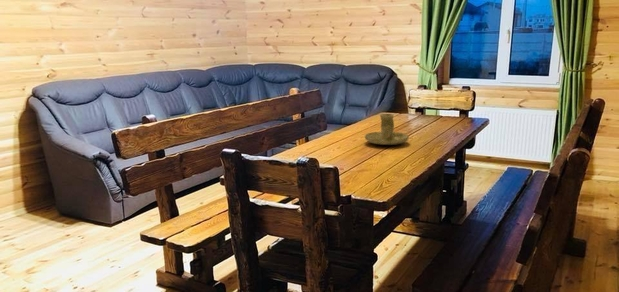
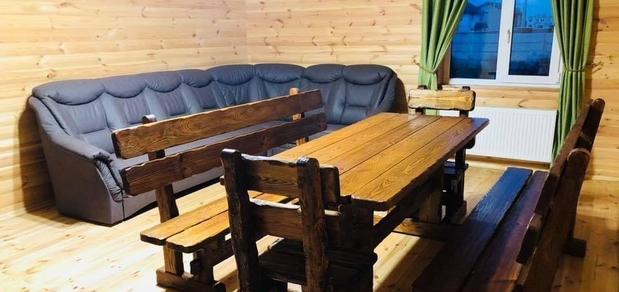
- candle holder (387, 128)
